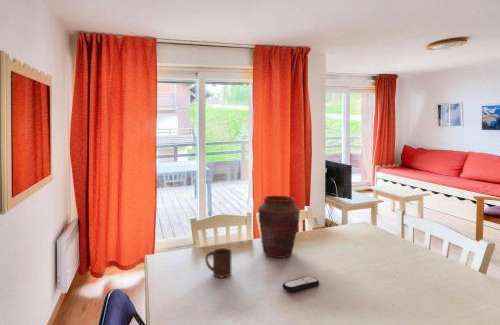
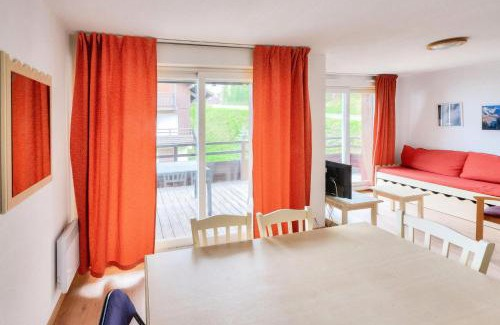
- cup (219, 262)
- vase (278, 225)
- remote control (300, 283)
